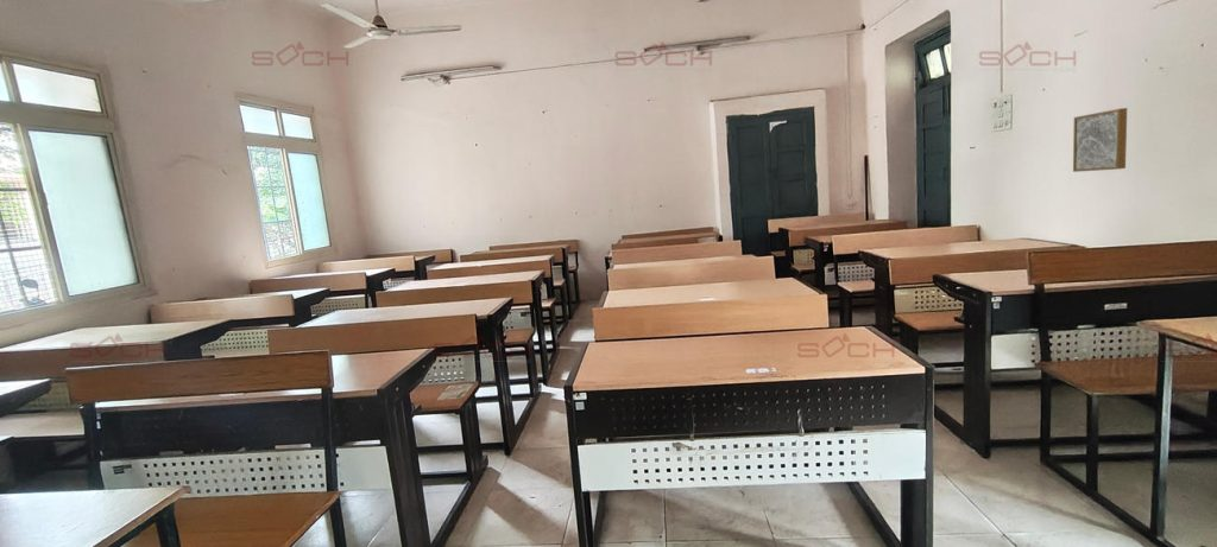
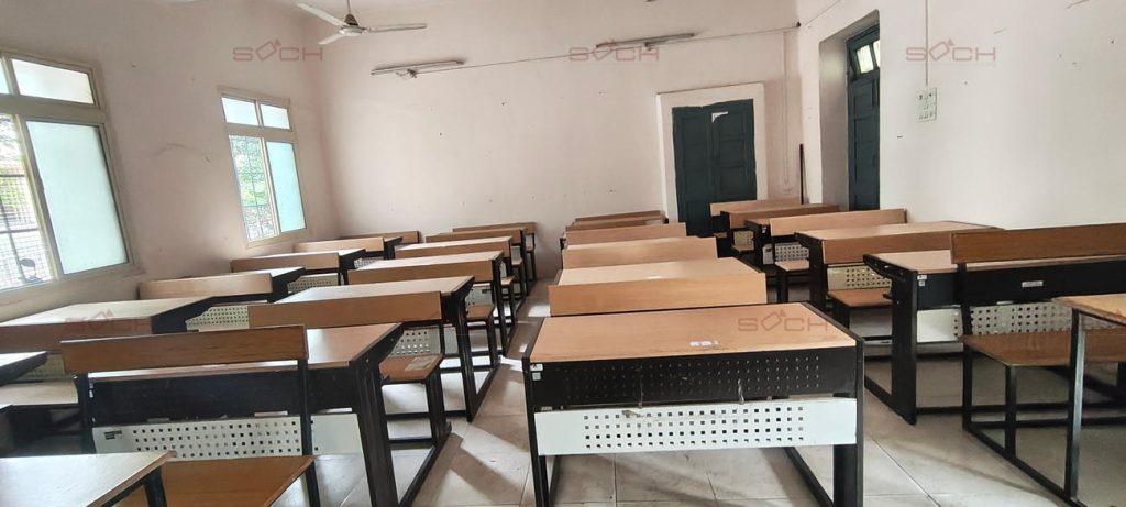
- wall art (1098, 141)
